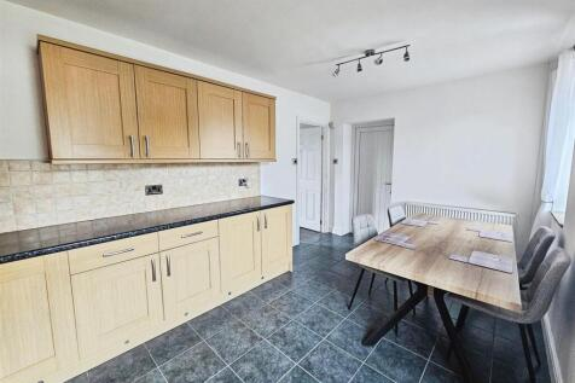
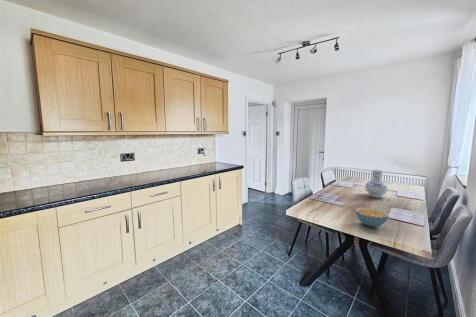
+ cereal bowl (370, 218)
+ vase (376, 183)
